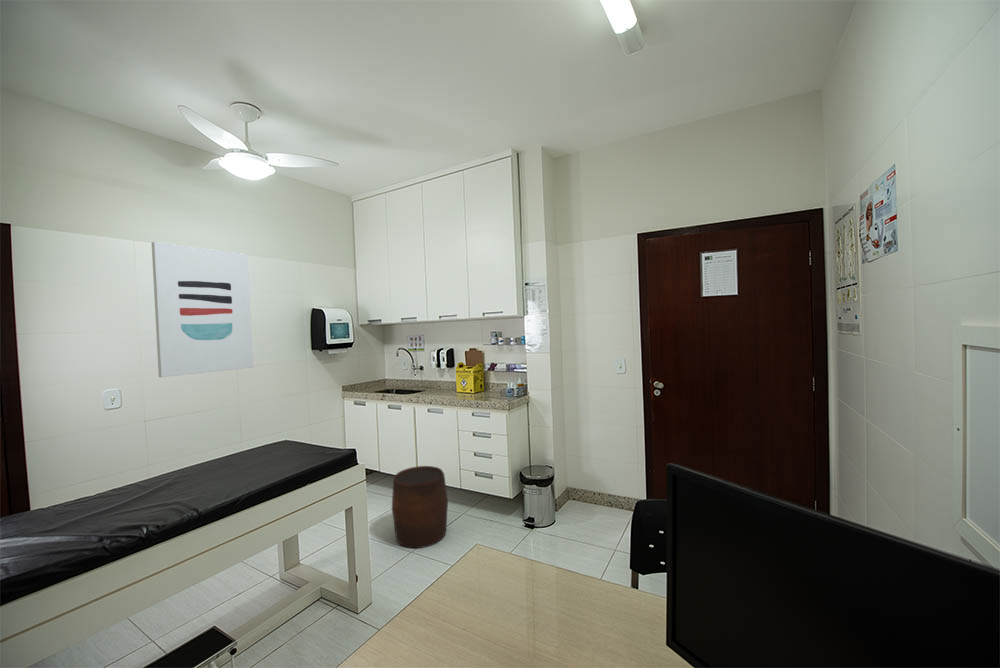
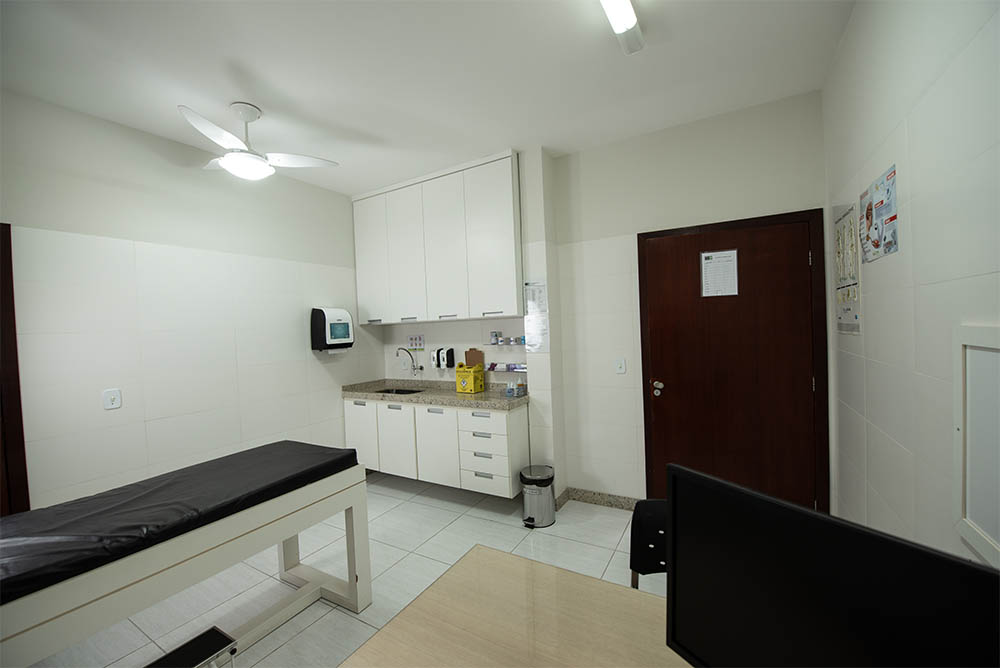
- stool (420, 504)
- wall art (207, 310)
